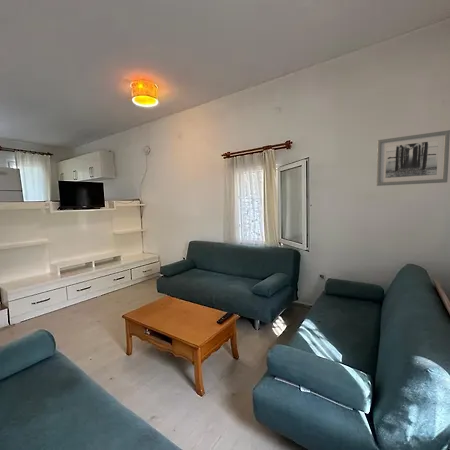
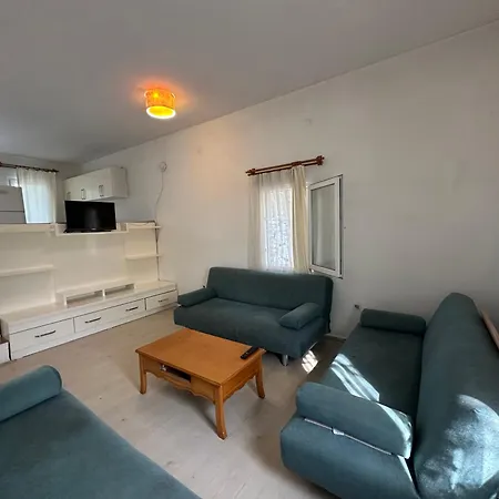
- wall art (410, 160)
